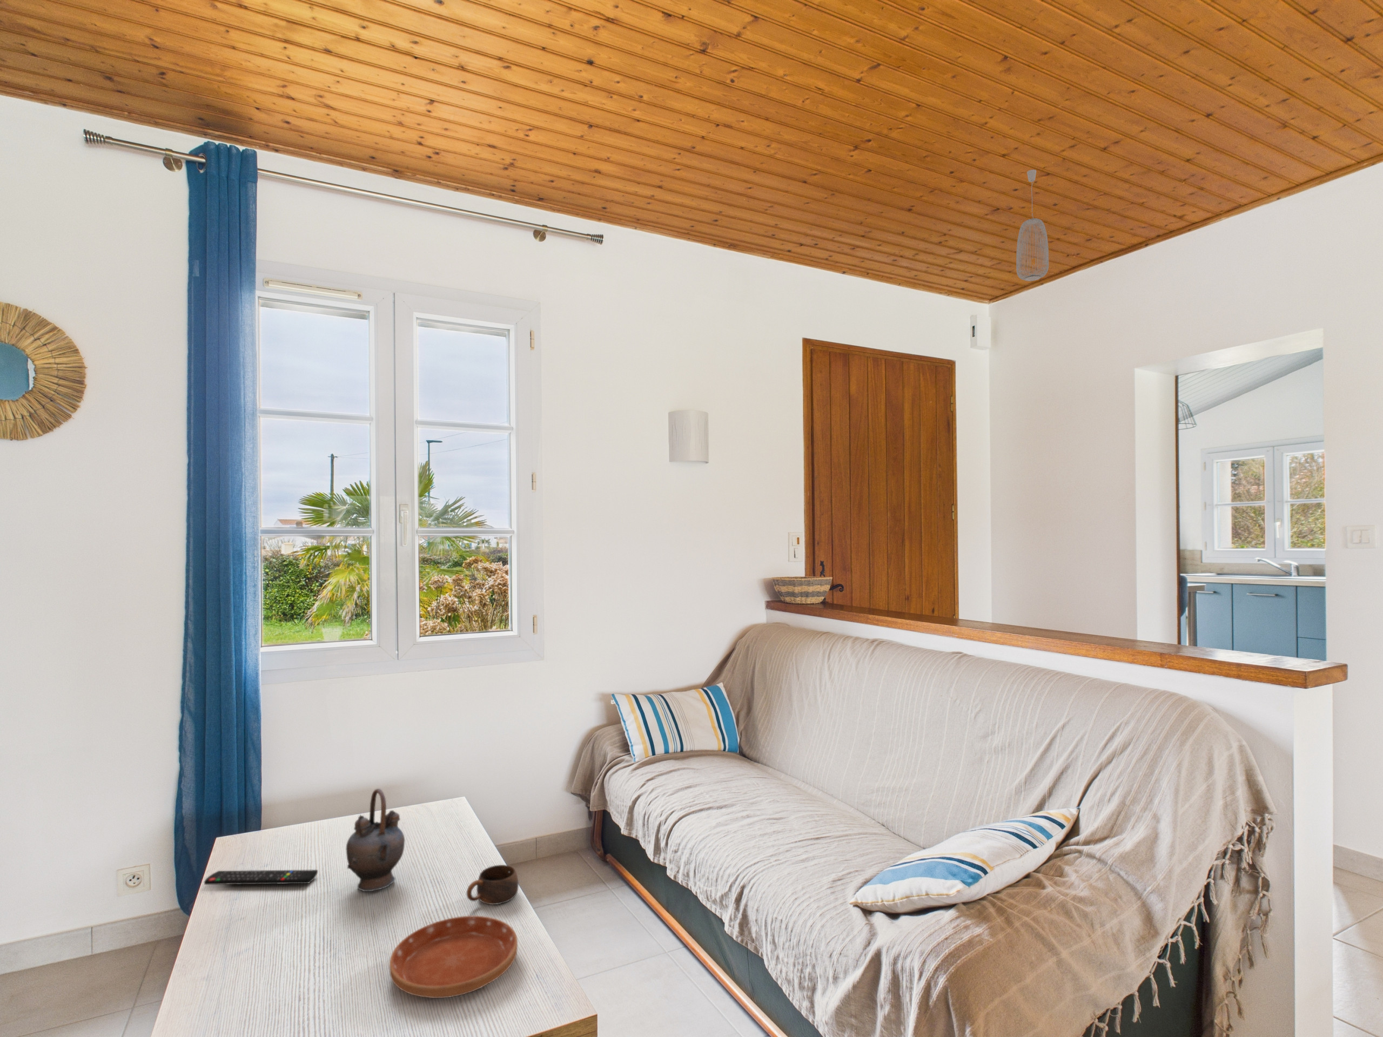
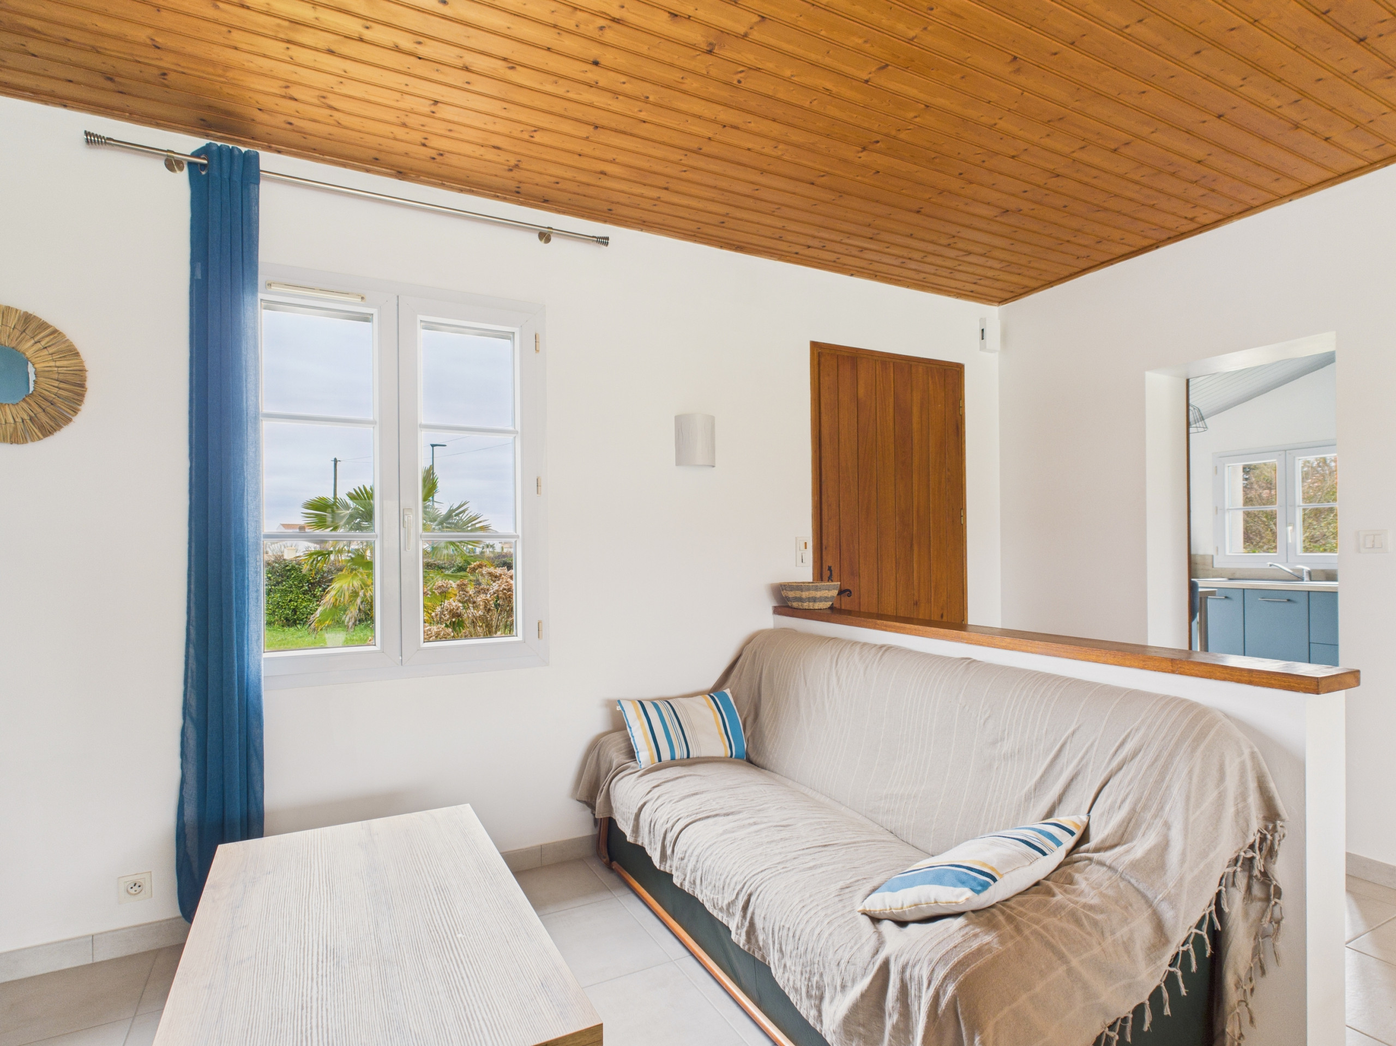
- teapot (377, 839)
- pendant light (1032, 225)
- saucer (455, 957)
- cup (491, 886)
- remote control (260, 878)
